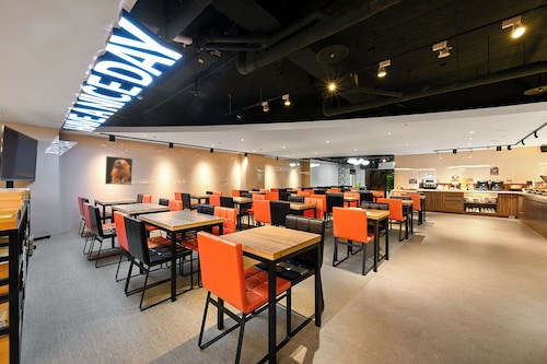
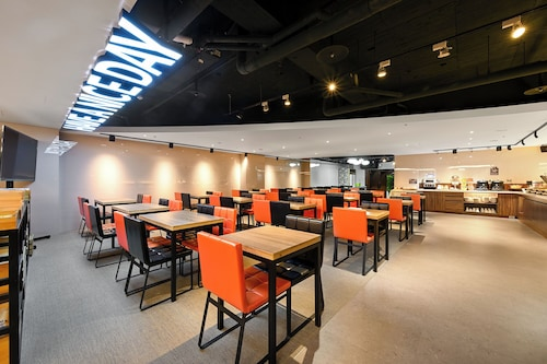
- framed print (119, 171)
